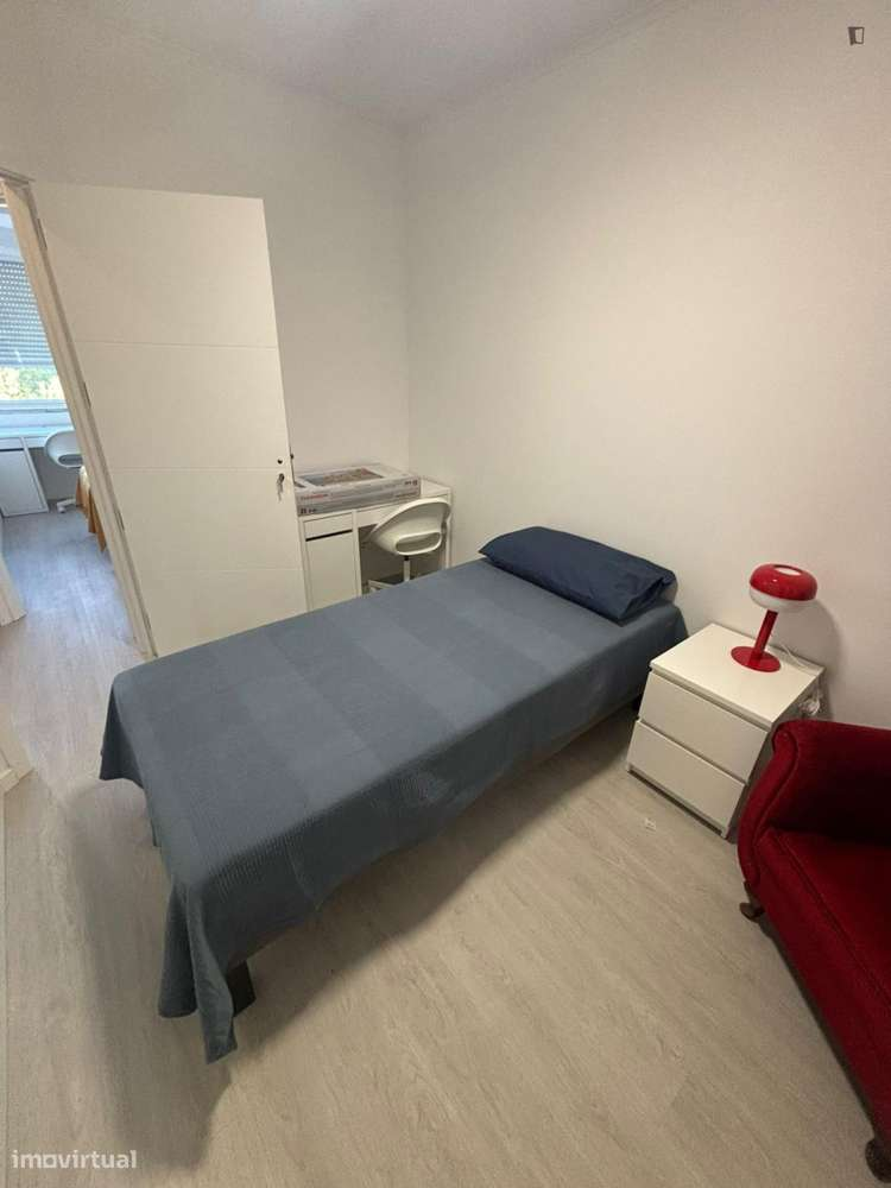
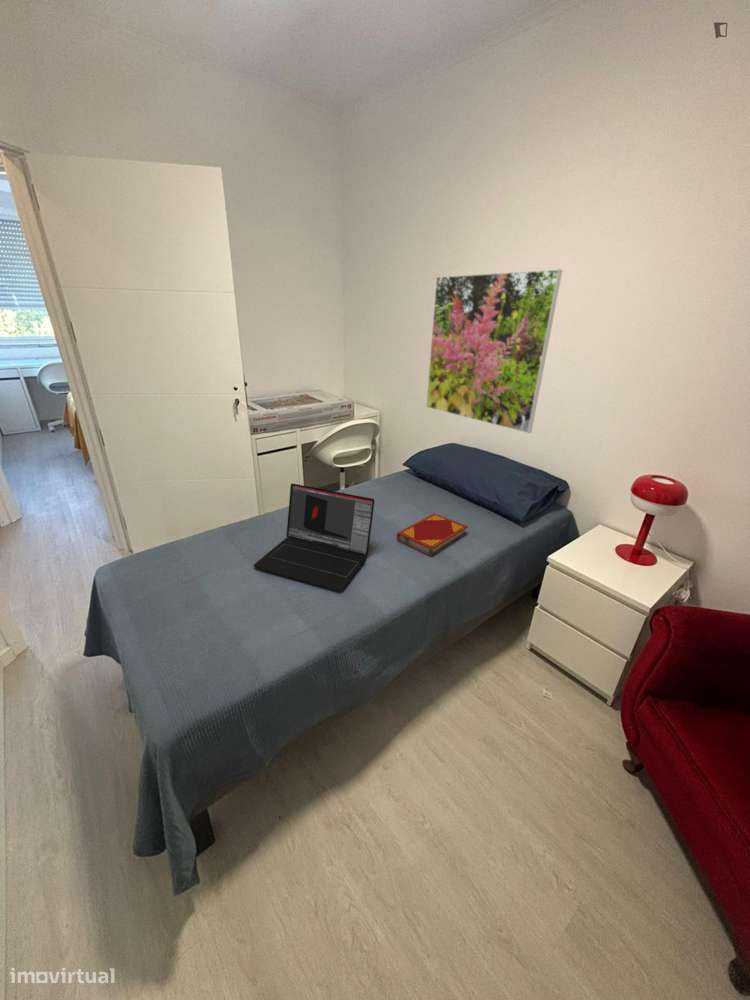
+ laptop (314, 533)
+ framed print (481, 351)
+ hardback book (432, 533)
